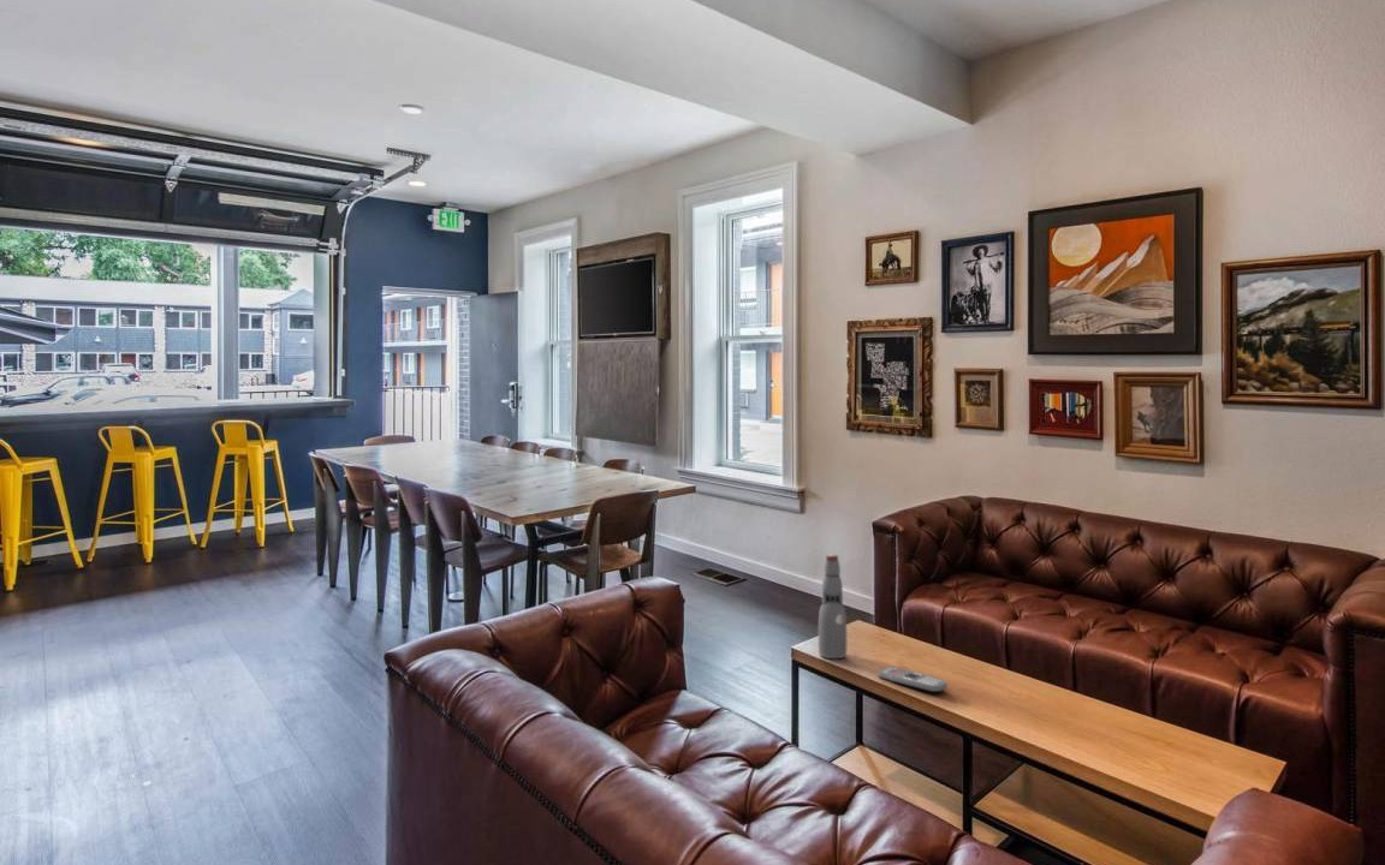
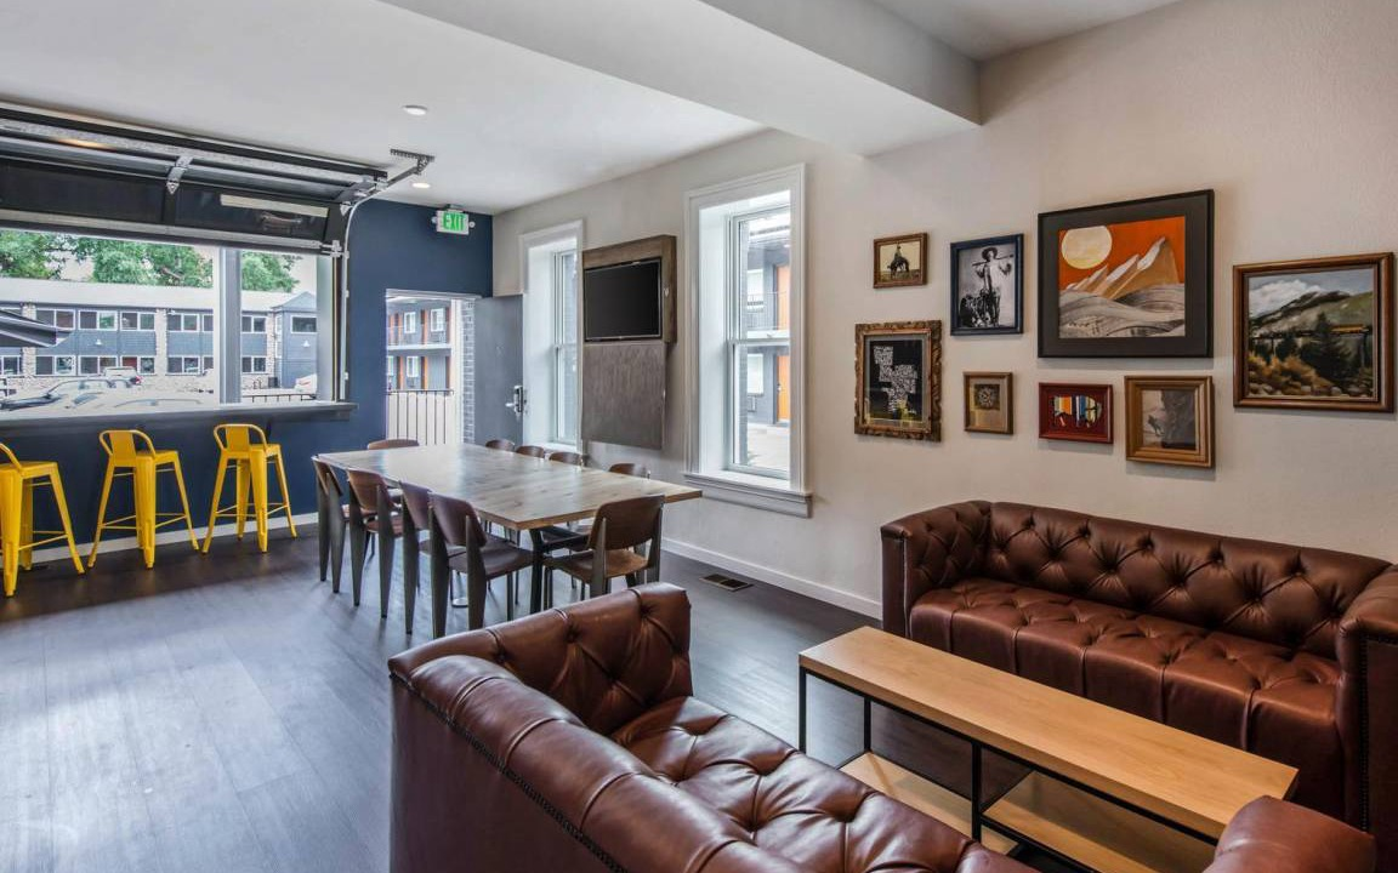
- bottle (832, 604)
- remote control (913, 679)
